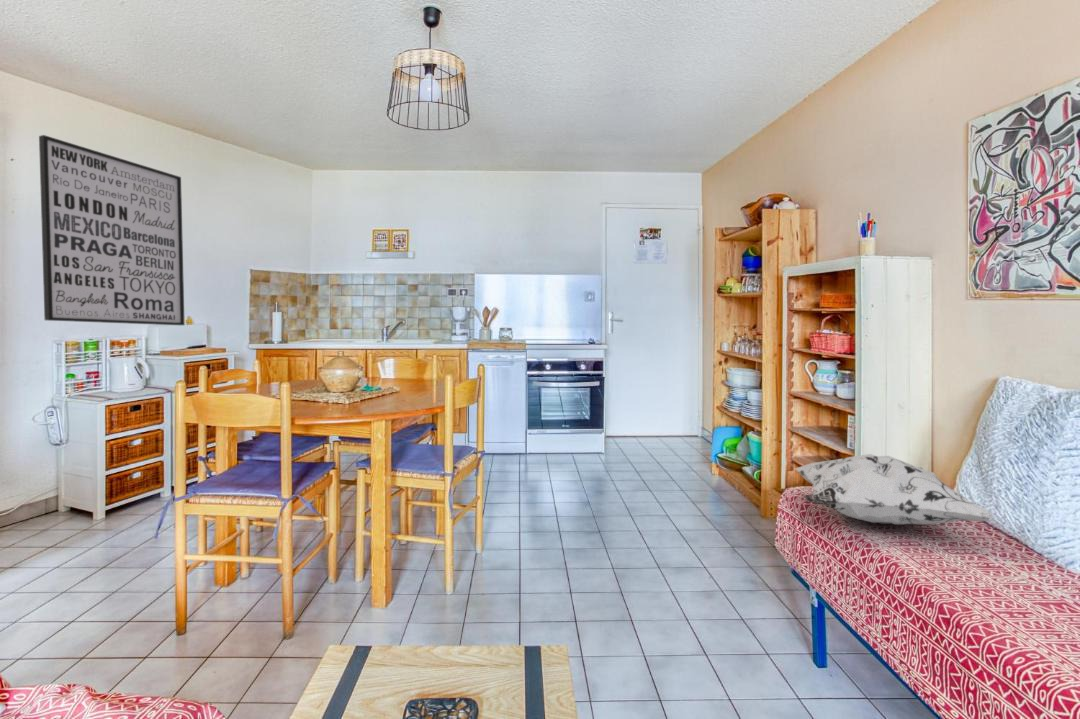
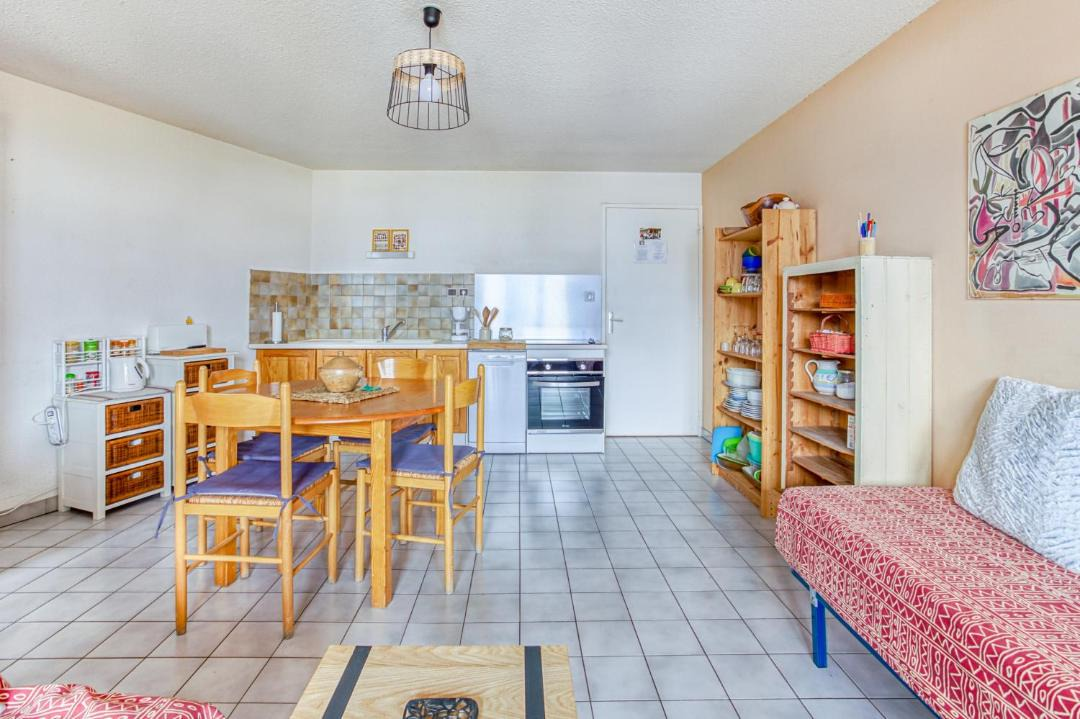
- wall art (119, 241)
- decorative pillow (877, 489)
